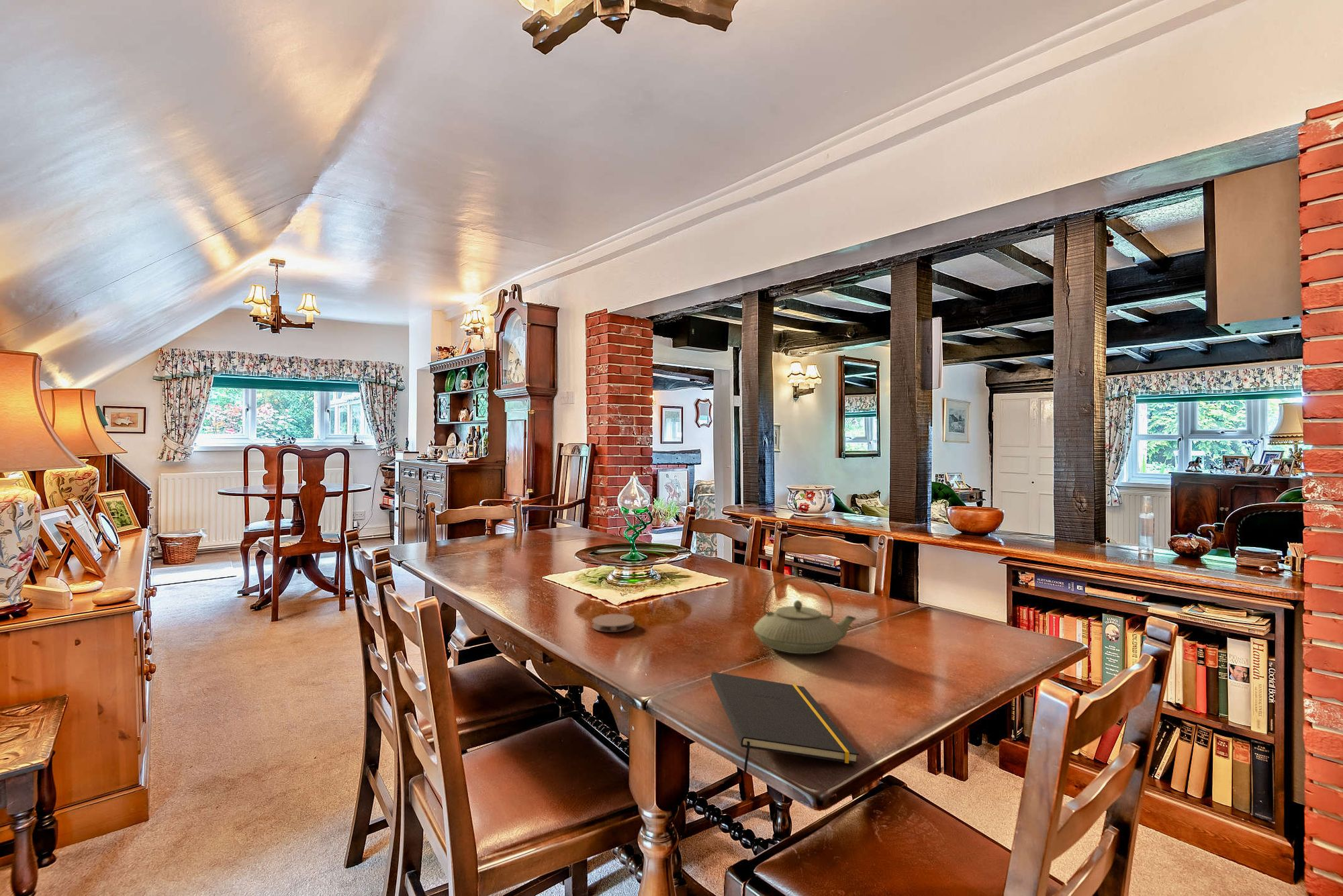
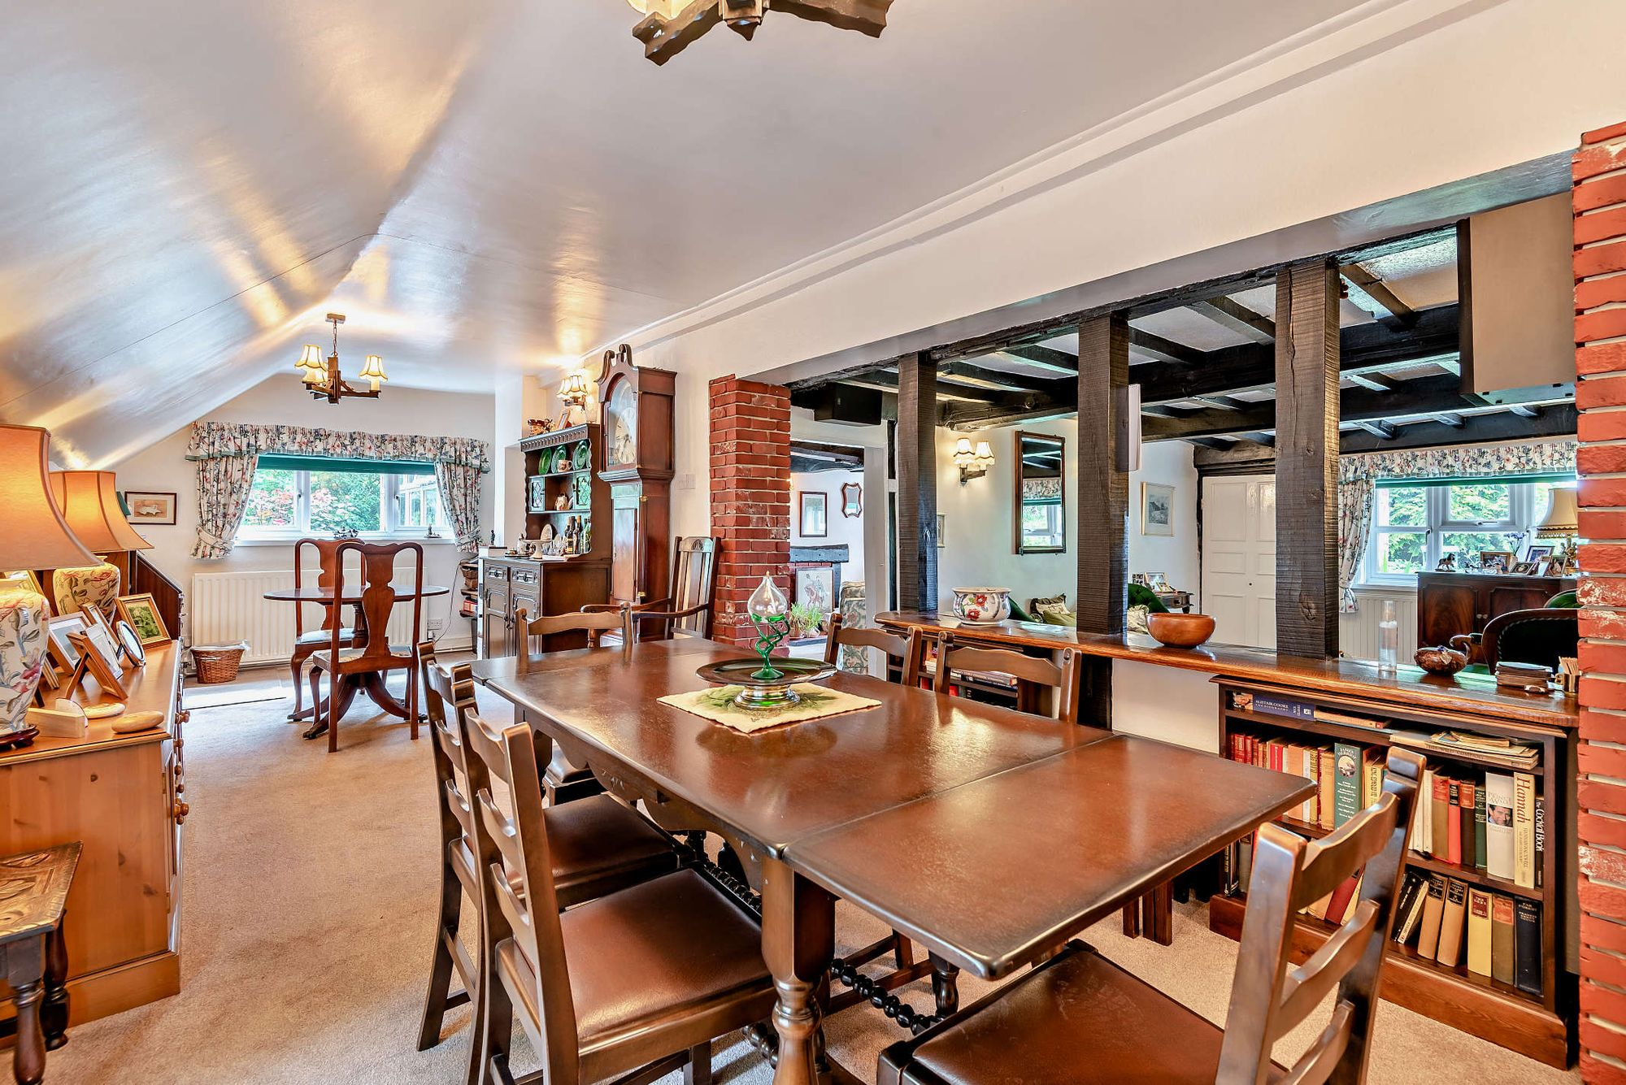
- teapot (804, 611)
- notepad (776, 713)
- coaster (613, 622)
